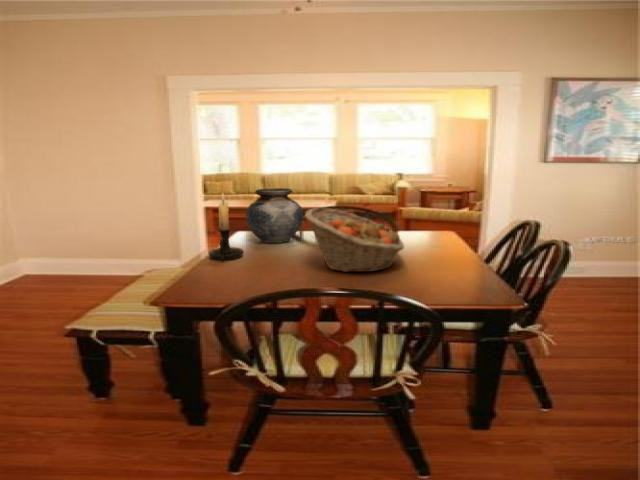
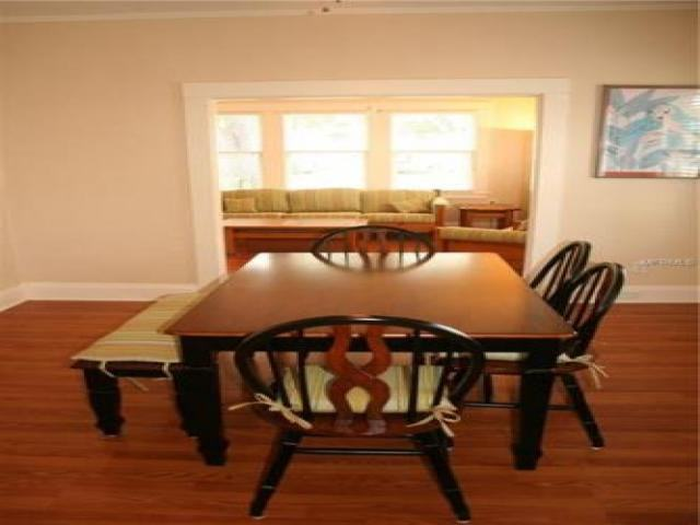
- fruit basket (354, 236)
- candle holder (223, 225)
- vase (274, 215)
